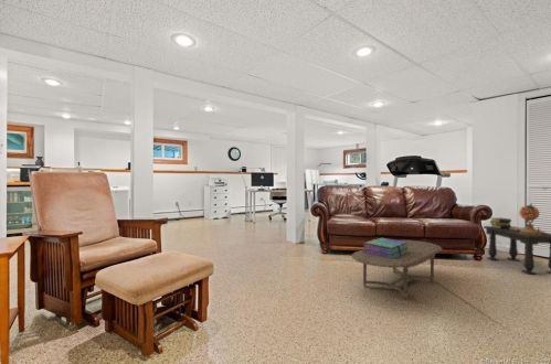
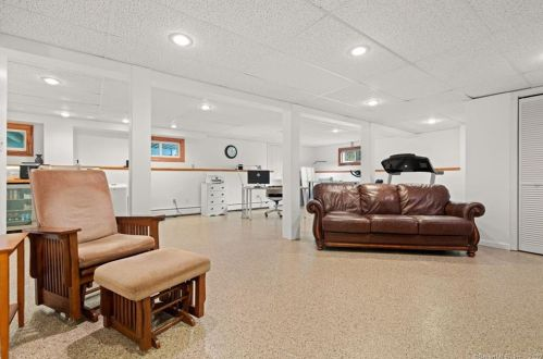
- coffee table (399, 266)
- side table (520, 234)
- stack of books (385, 246)
